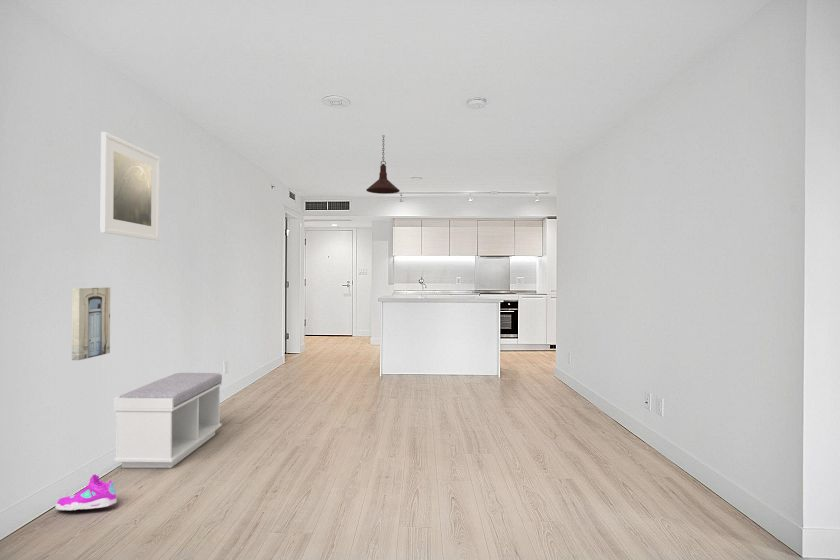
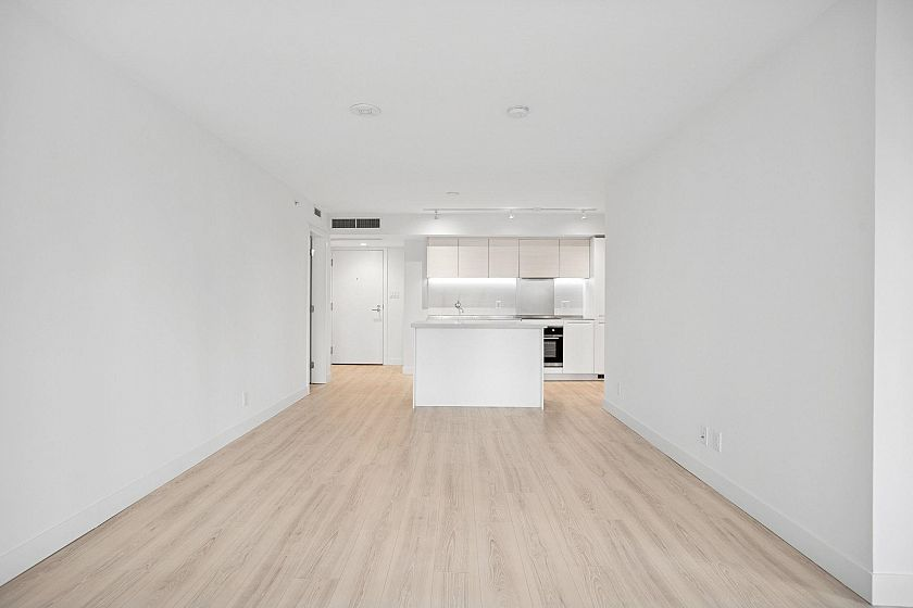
- shoe (86, 493)
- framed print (132, 191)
- bench (174, 415)
- wall art (91, 322)
- pendant light (383, 161)
